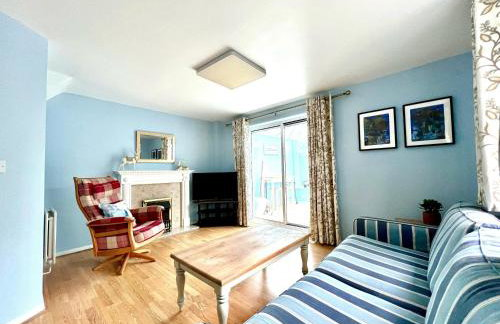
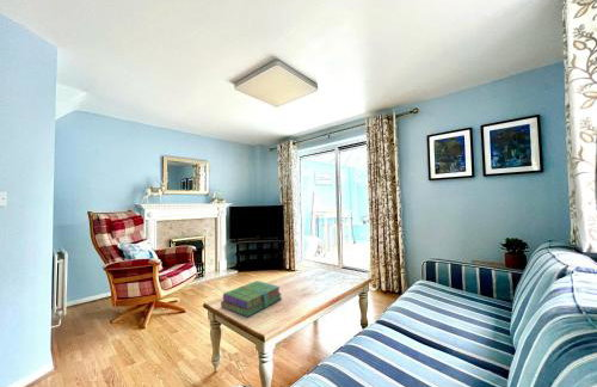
+ stack of books (252, 295)
